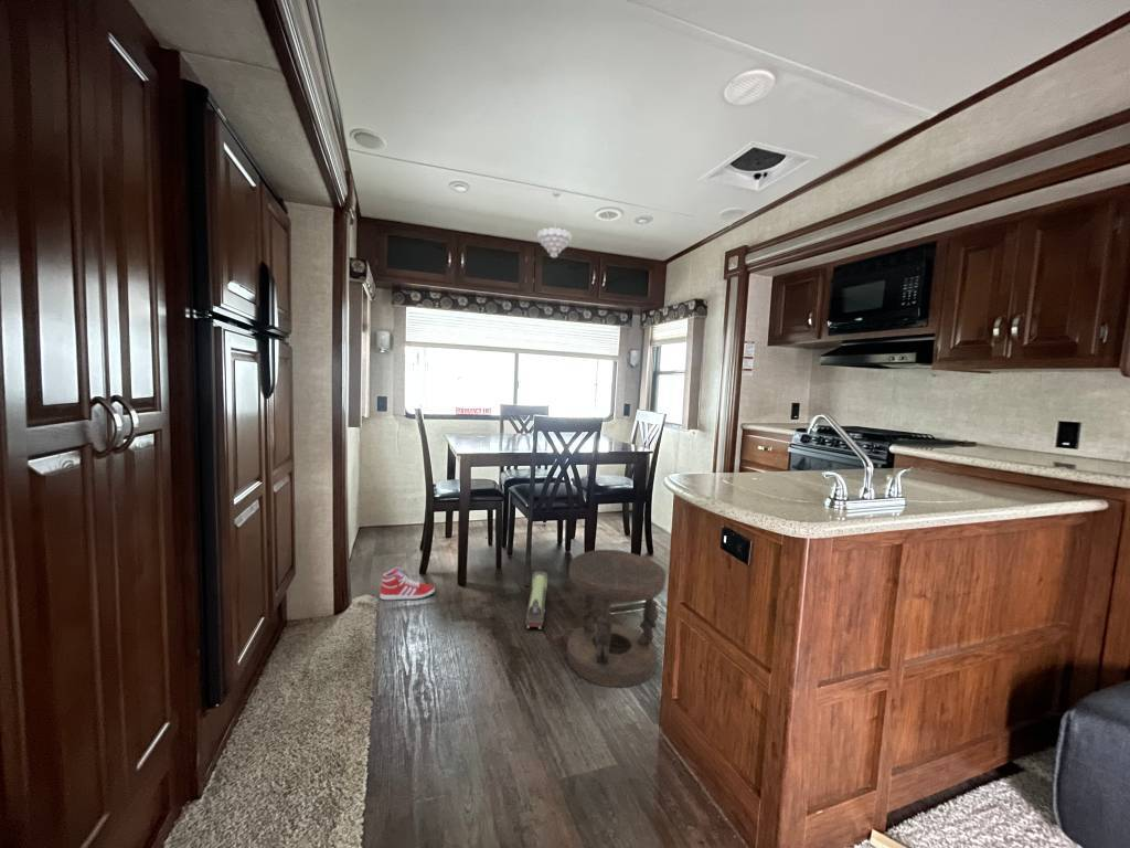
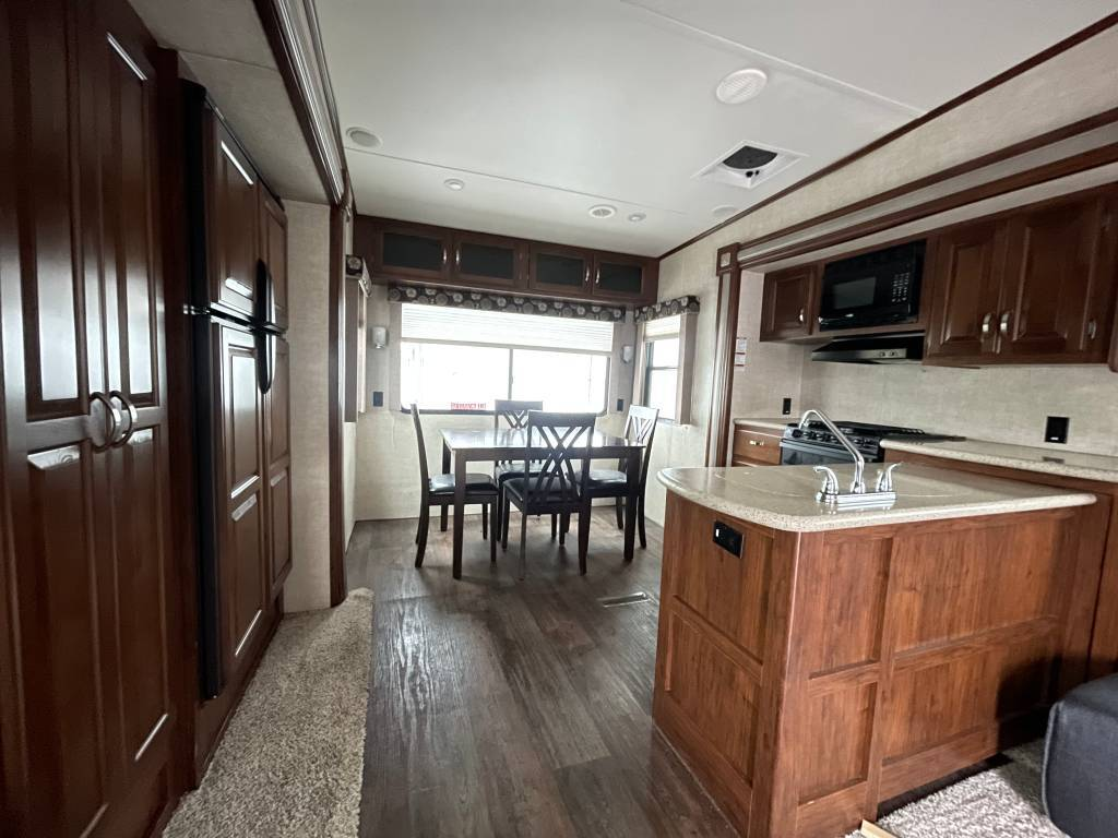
- pendant light (555, 224)
- sneaker (407, 582)
- toy train (536, 598)
- stool (609, 617)
